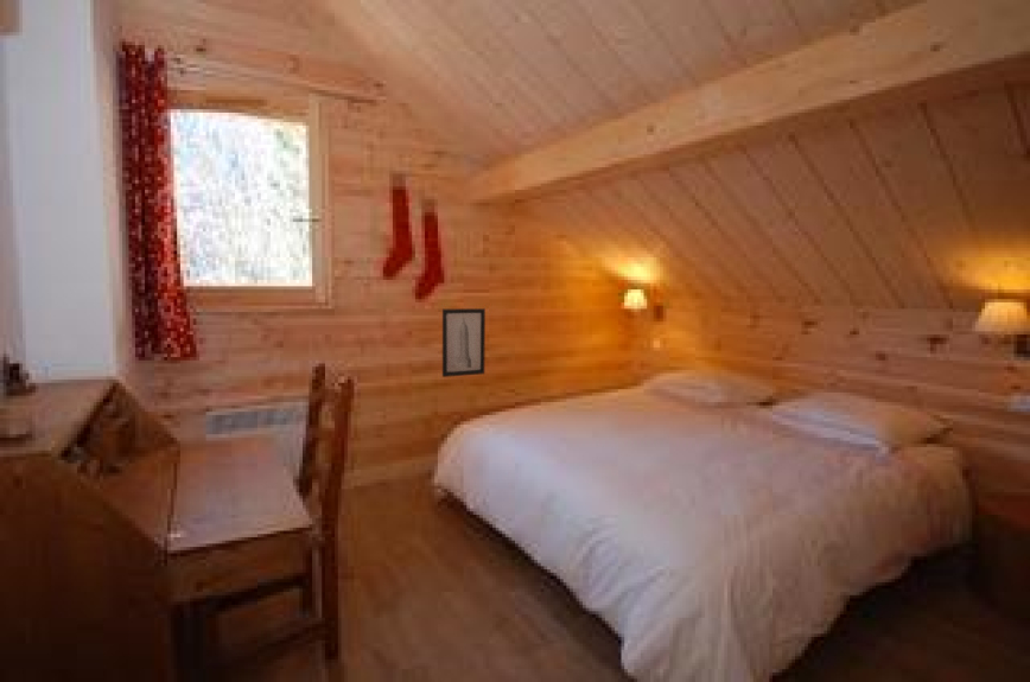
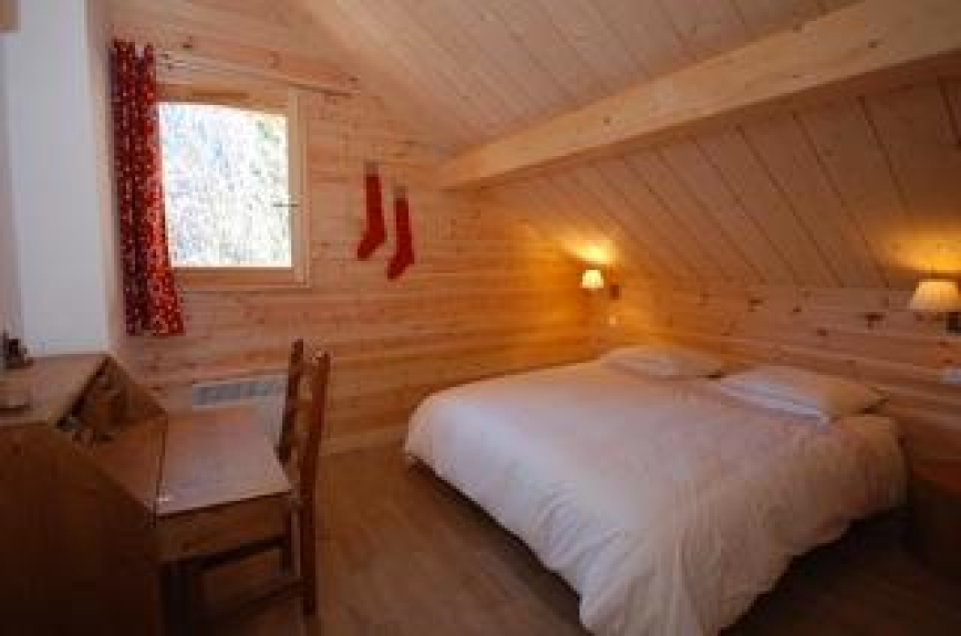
- wall art (464, 342)
